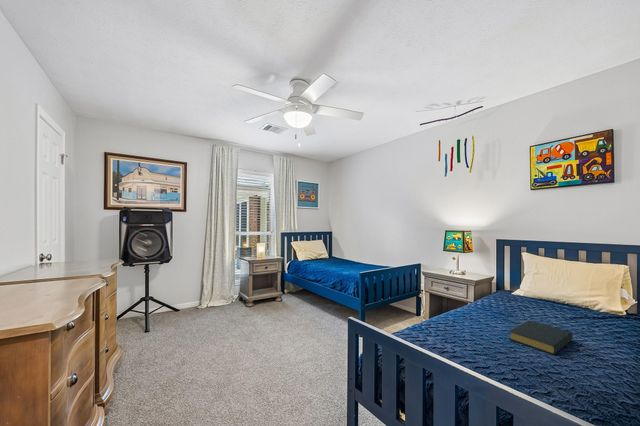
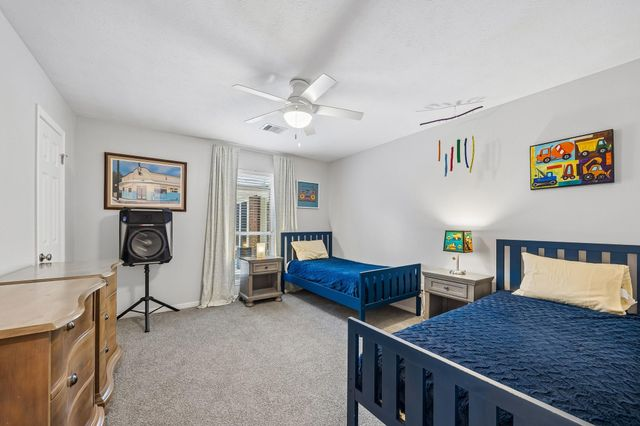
- hardback book (540, 335)
